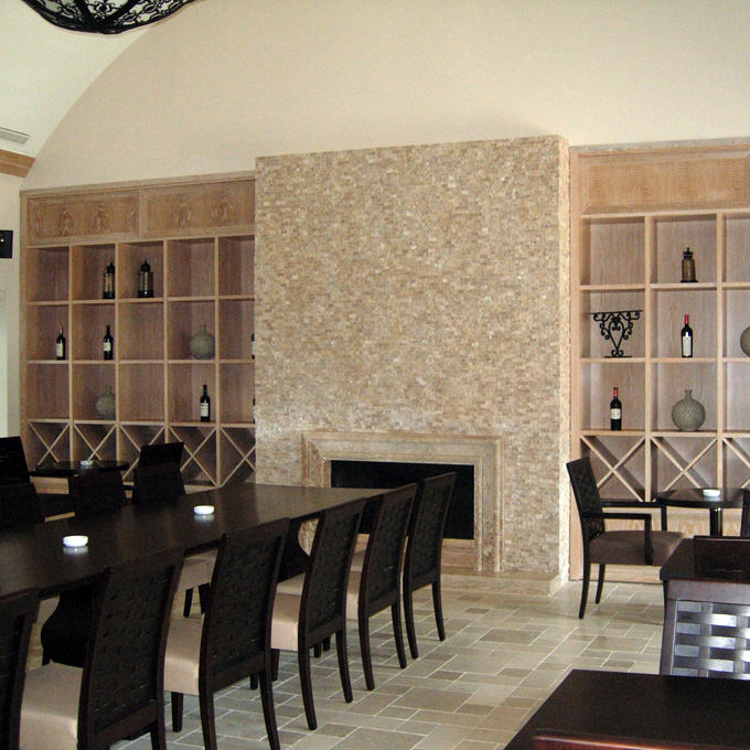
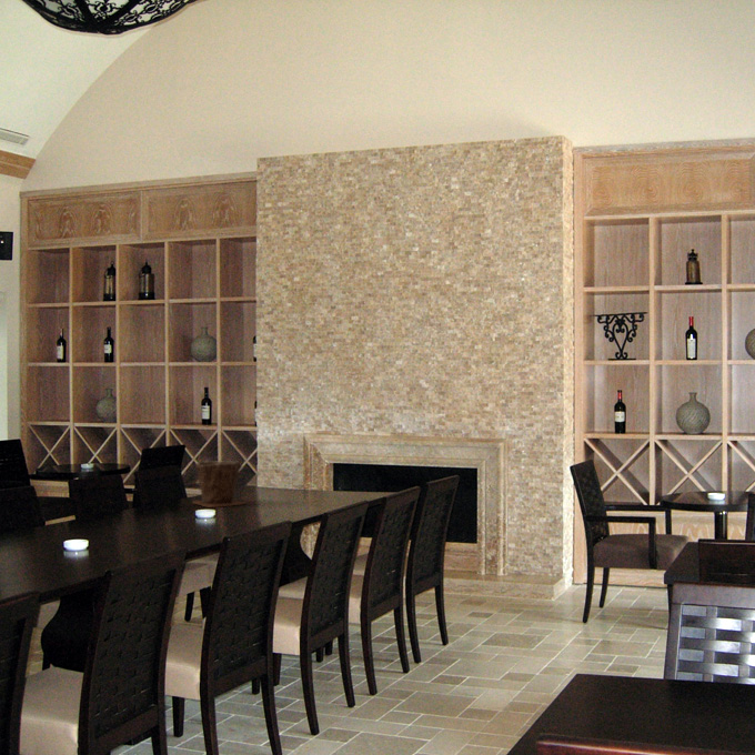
+ plant pot (219, 482)
